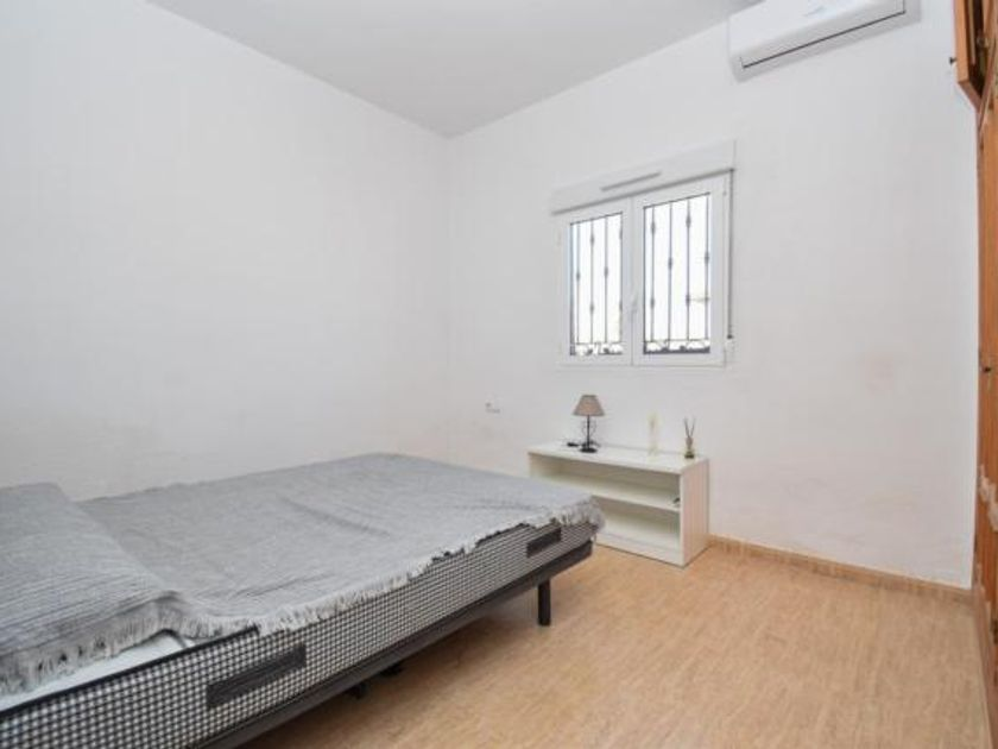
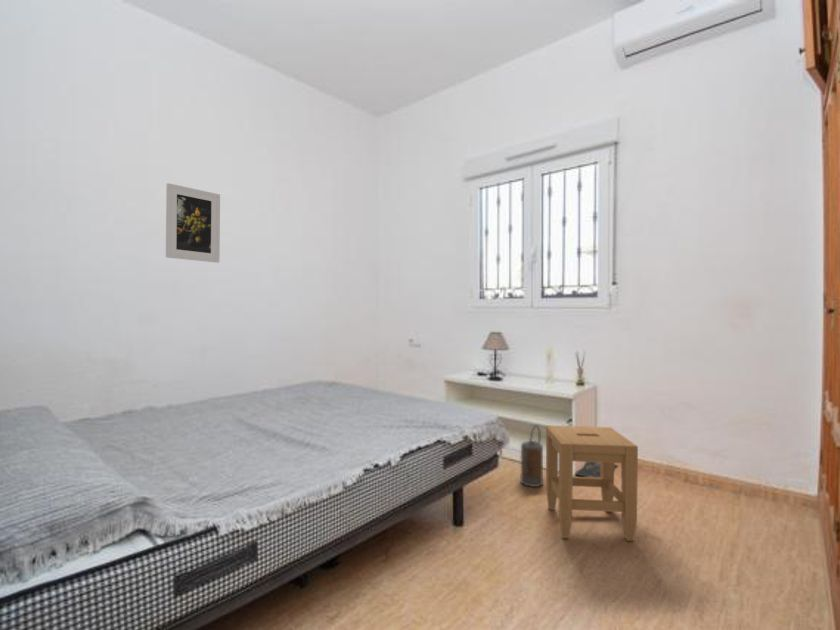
+ bag (600, 468)
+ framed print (194, 224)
+ stool (587, 478)
+ watering can (531, 454)
